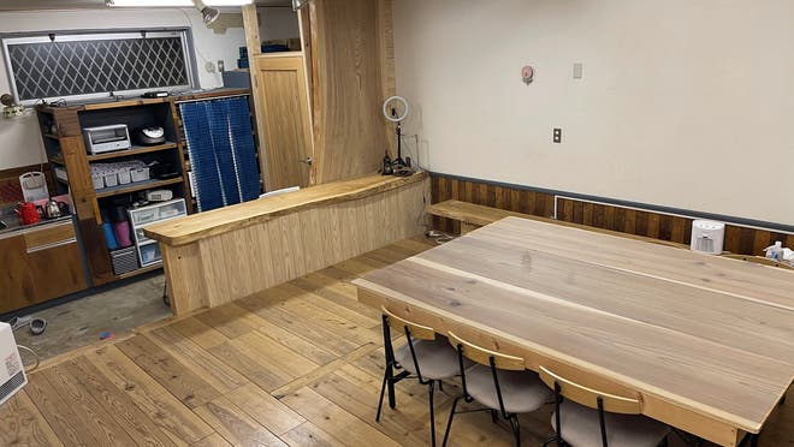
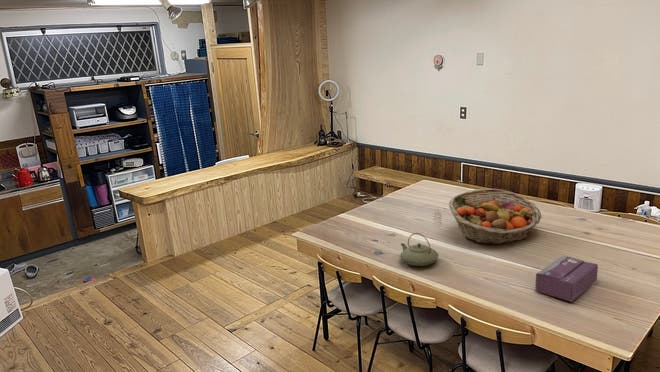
+ tissue box (567, 277)
+ fruit basket (493, 215)
+ teapot (417, 247)
